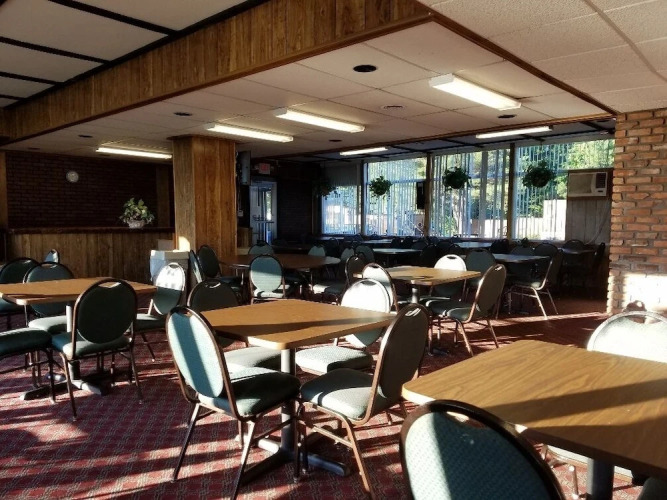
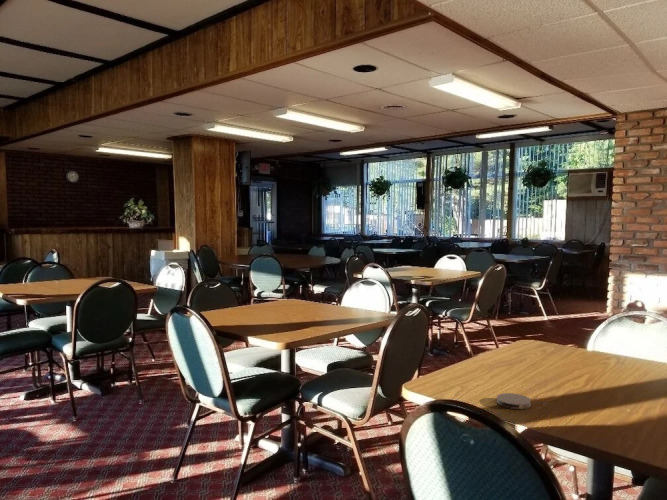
+ coaster (513, 400)
